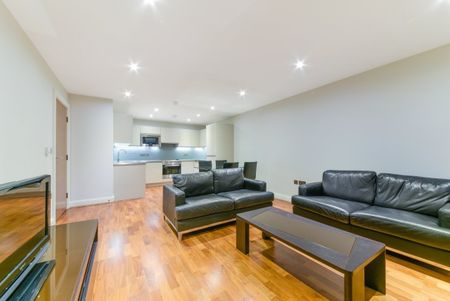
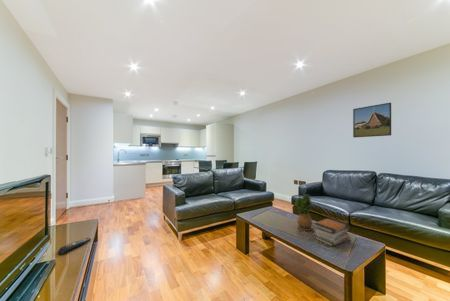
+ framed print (370, 121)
+ remote control (75, 244)
+ potted plant (304, 210)
+ book stack (331, 231)
